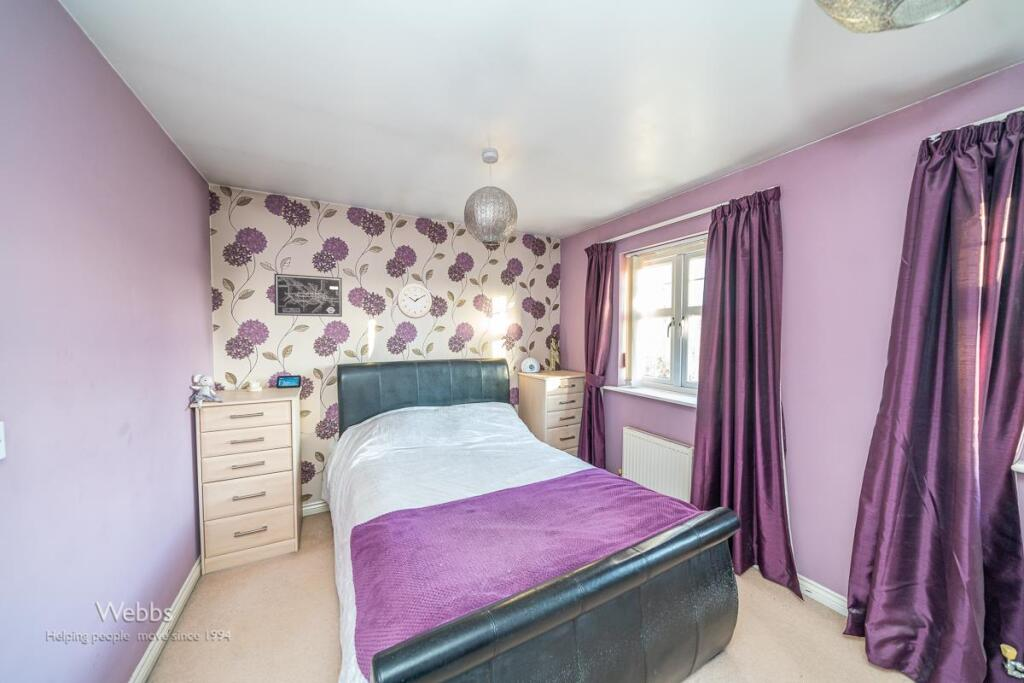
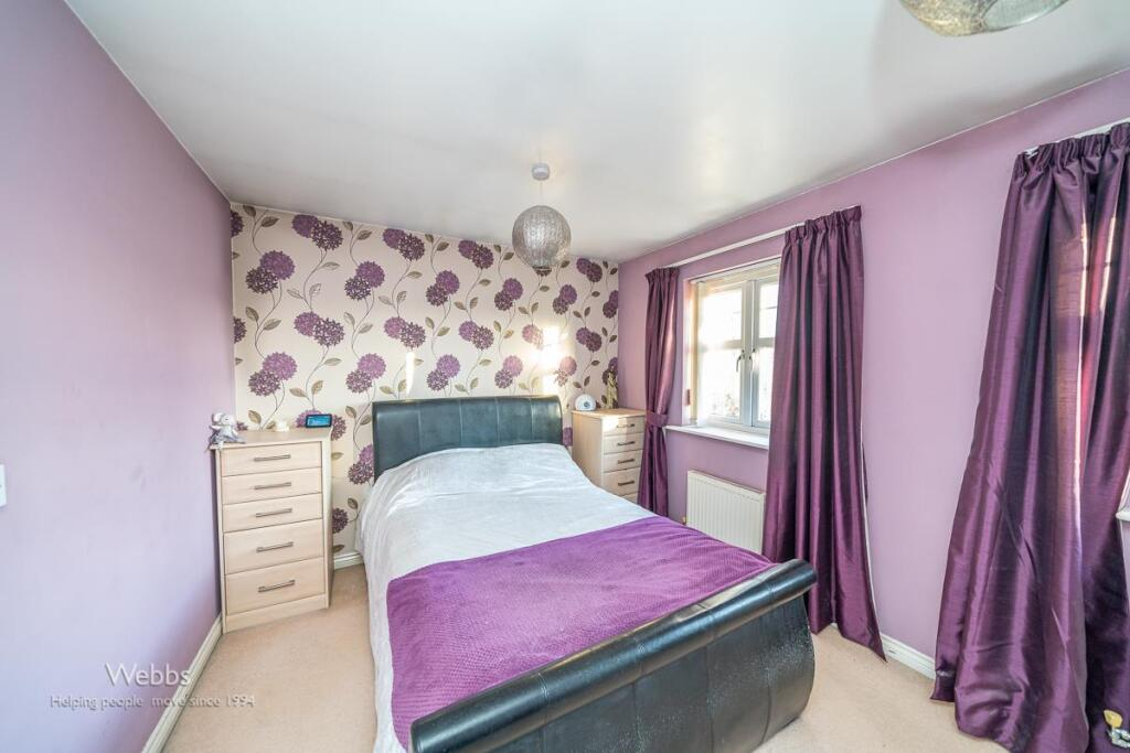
- wall art (309, 295)
- wall clock (415, 301)
